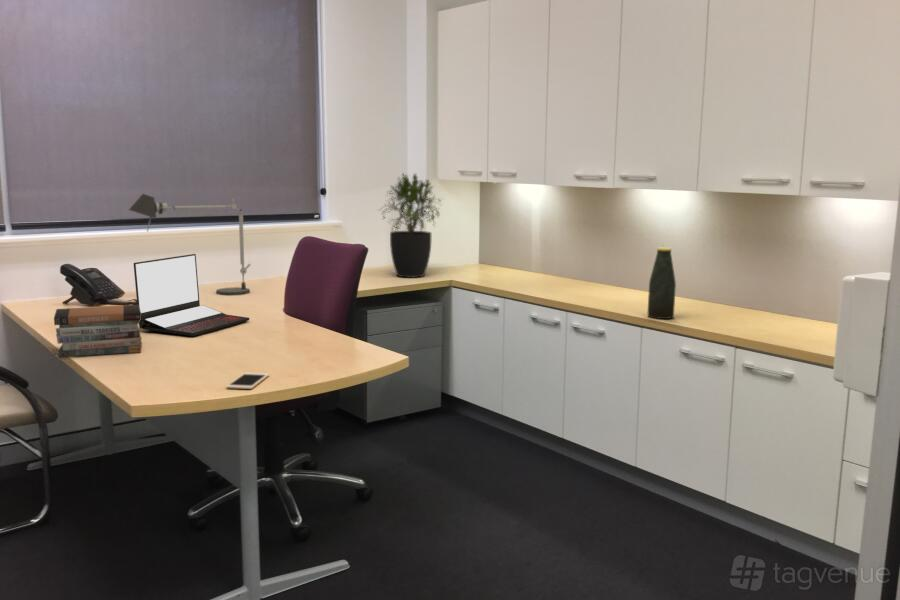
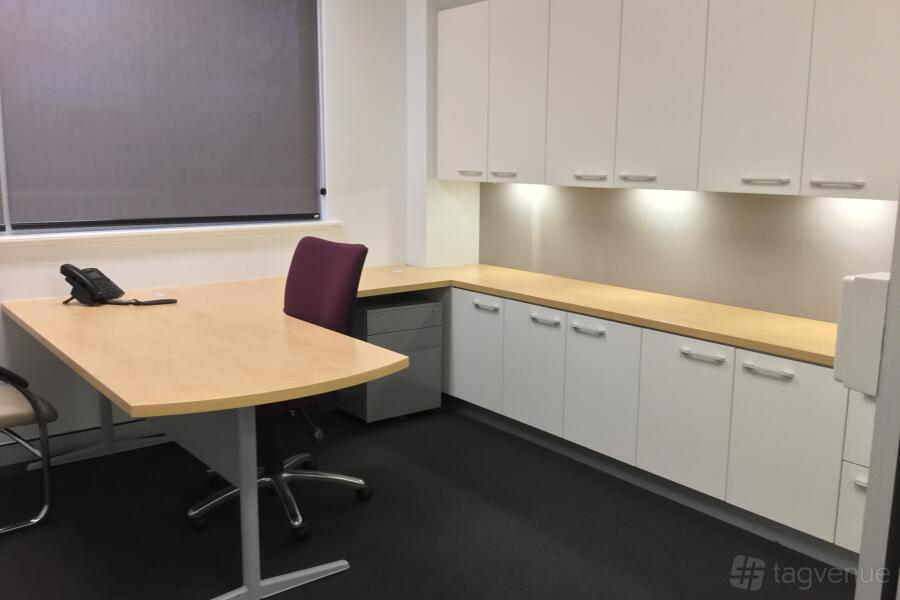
- bottle (662, 282)
- desk lamp (192, 209)
- potted plant (414, 224)
- book stack (99, 330)
- laptop (194, 293)
- cell phone (248, 380)
